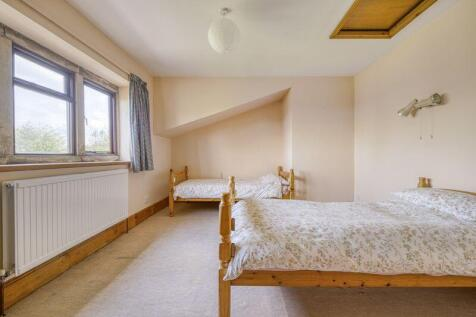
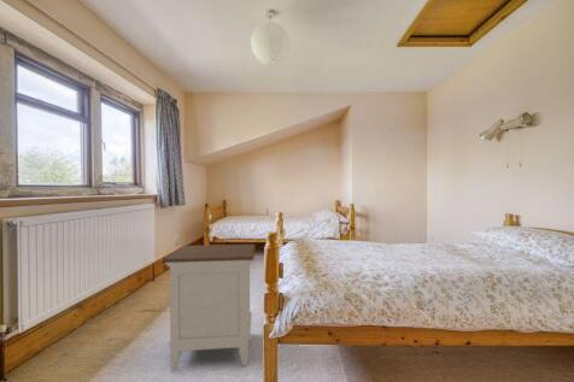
+ nightstand (215, 299)
